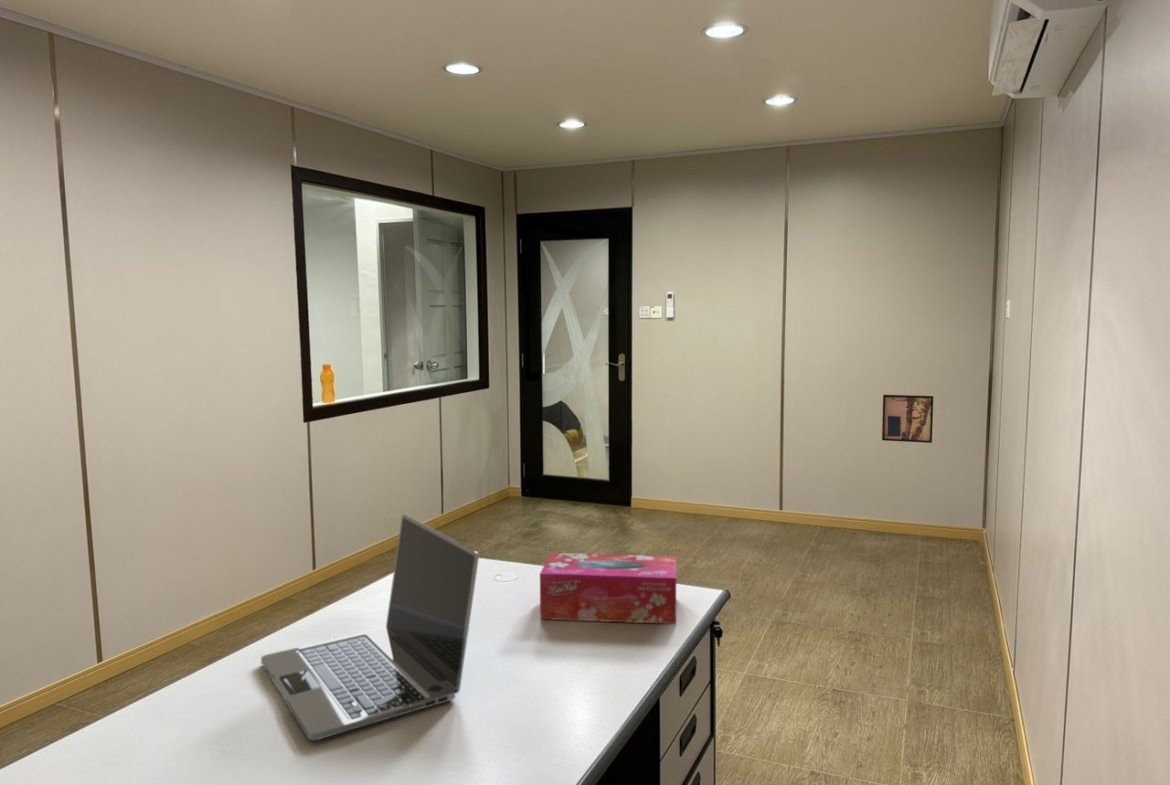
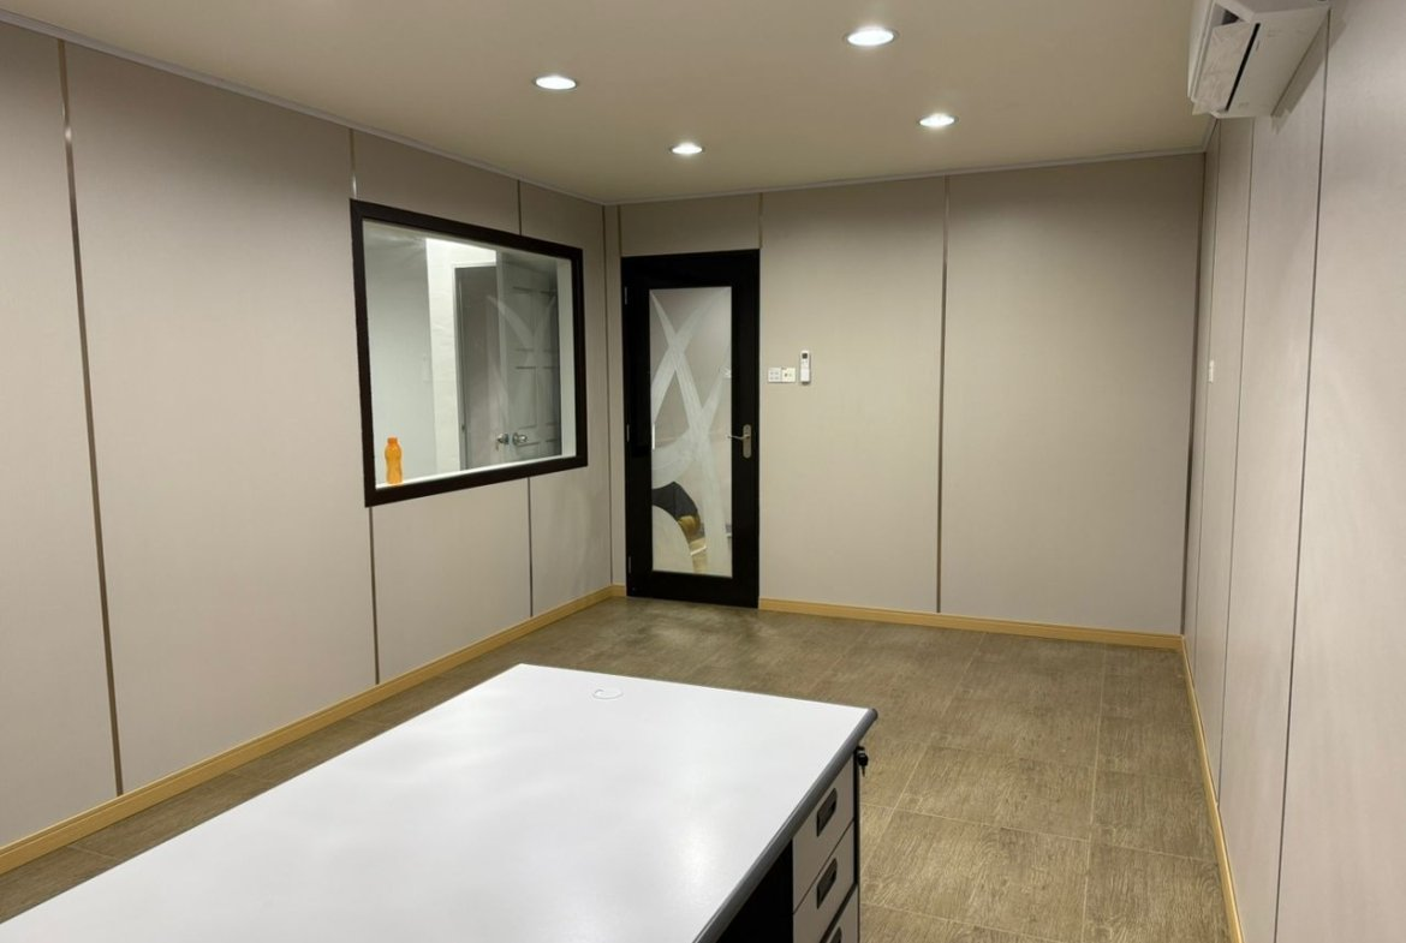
- wall art (907, 418)
- laptop (368, 631)
- tissue box (610, 586)
